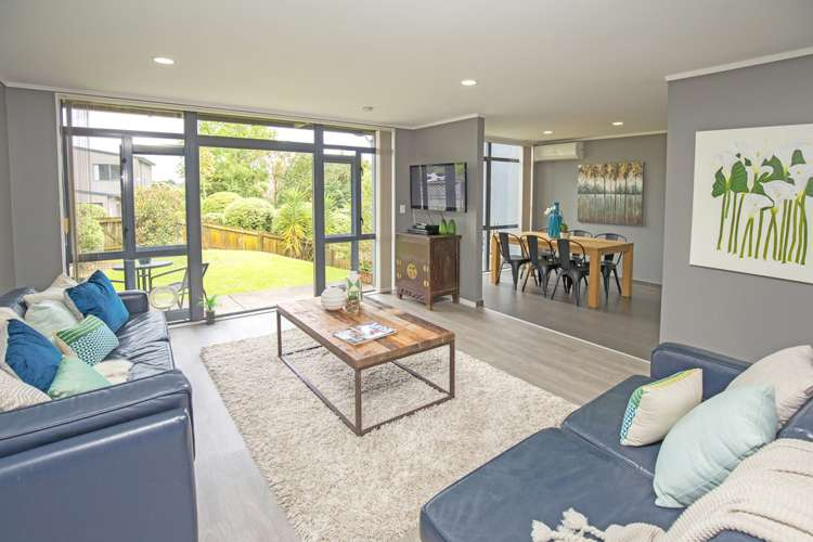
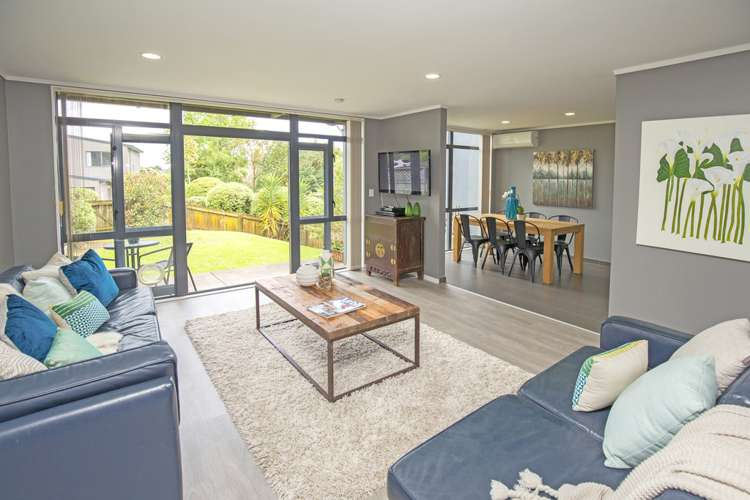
- potted plant (209, 308)
